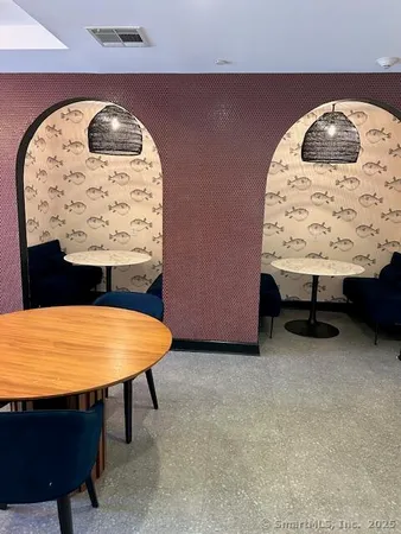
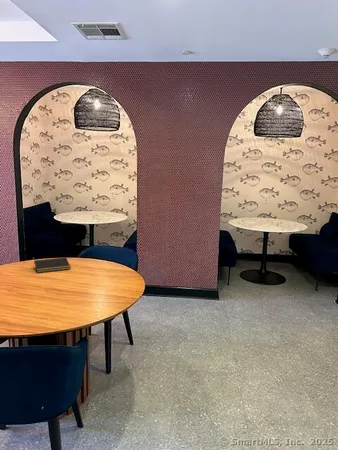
+ notepad (52, 264)
